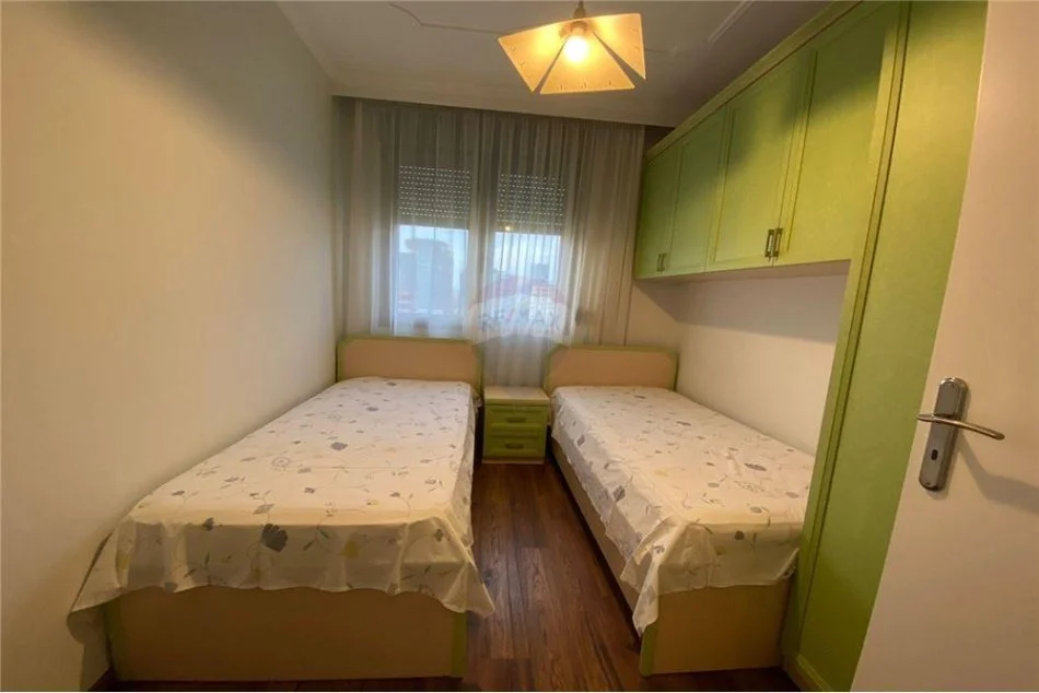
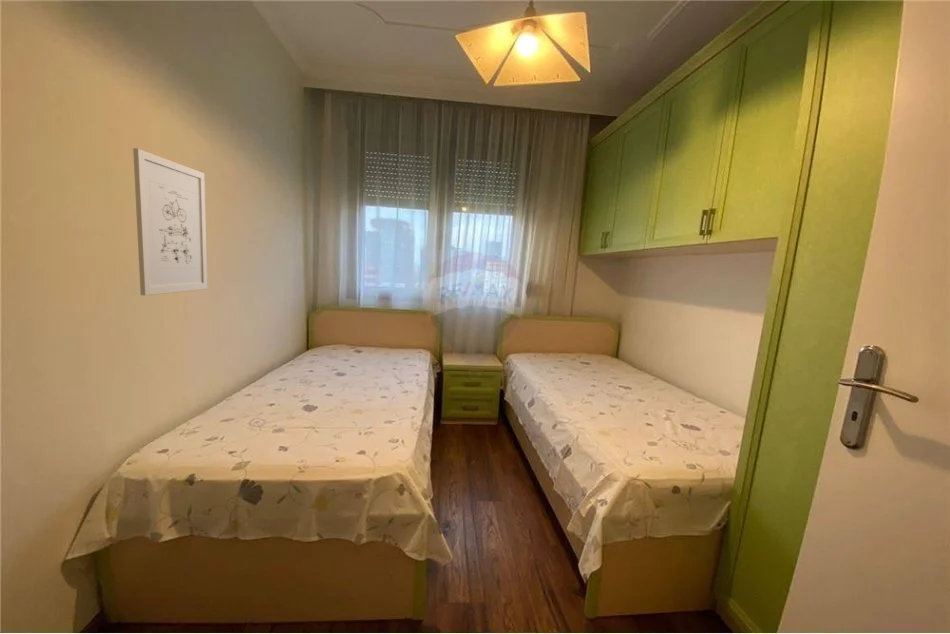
+ wall art (175, 228)
